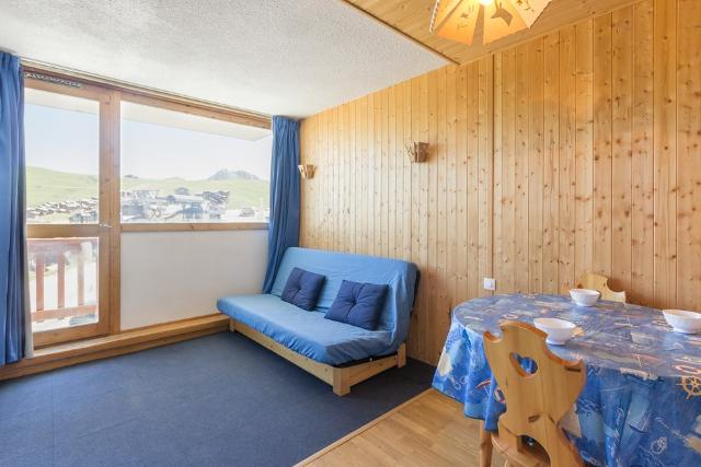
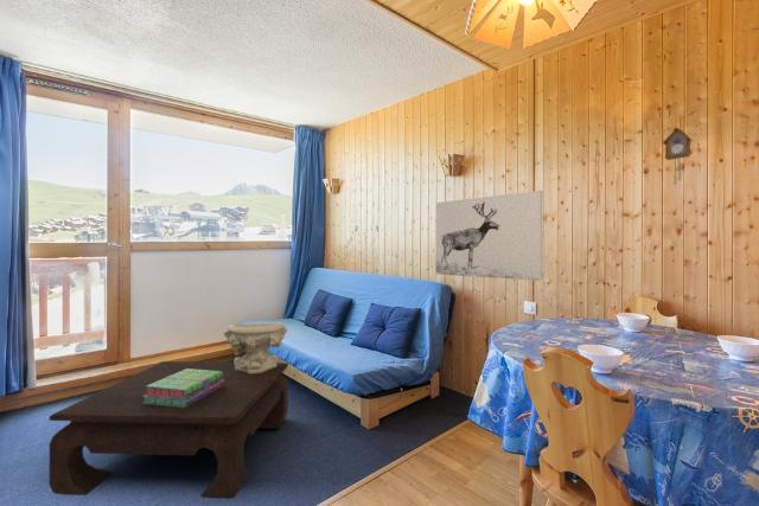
+ cuckoo clock (677, 156)
+ wall art (483, 237)
+ decorative bowl (253, 346)
+ coffee table (191, 417)
+ stack of books (186, 385)
